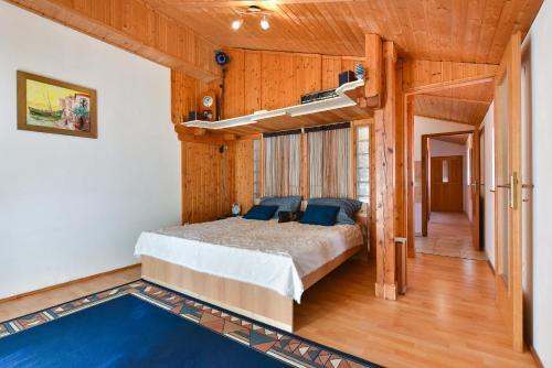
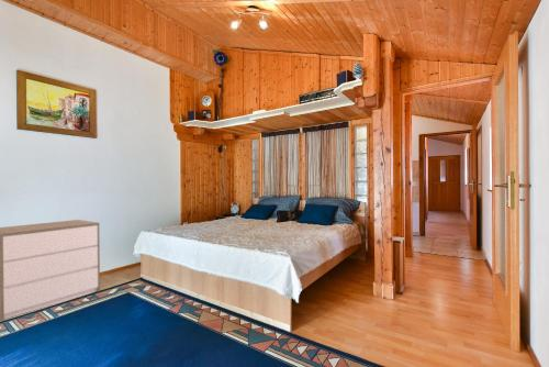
+ dresser (45, 262)
